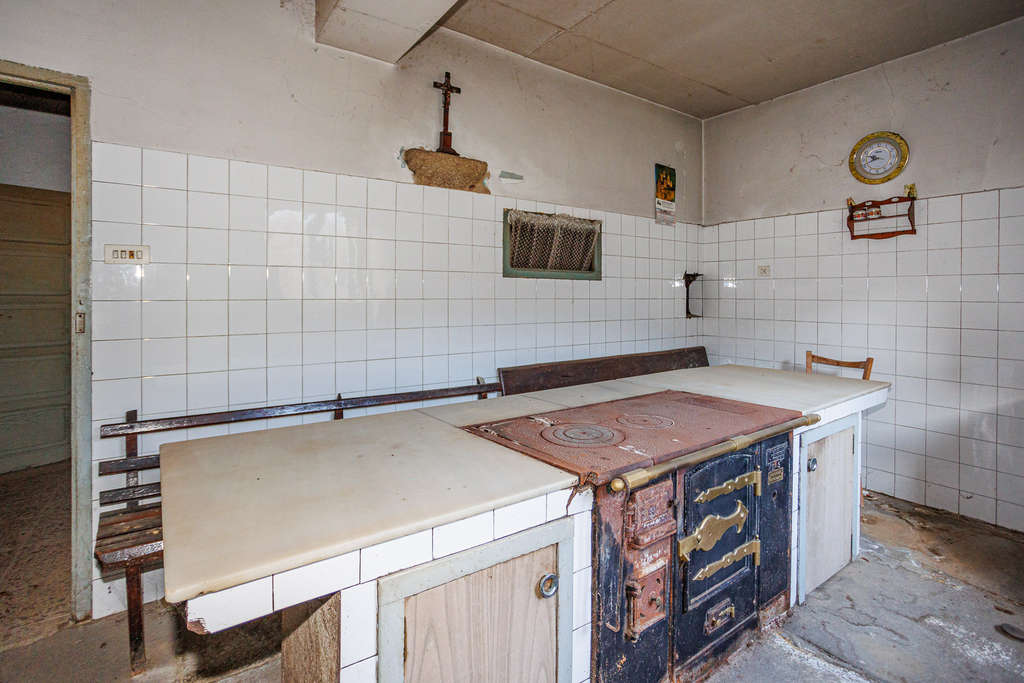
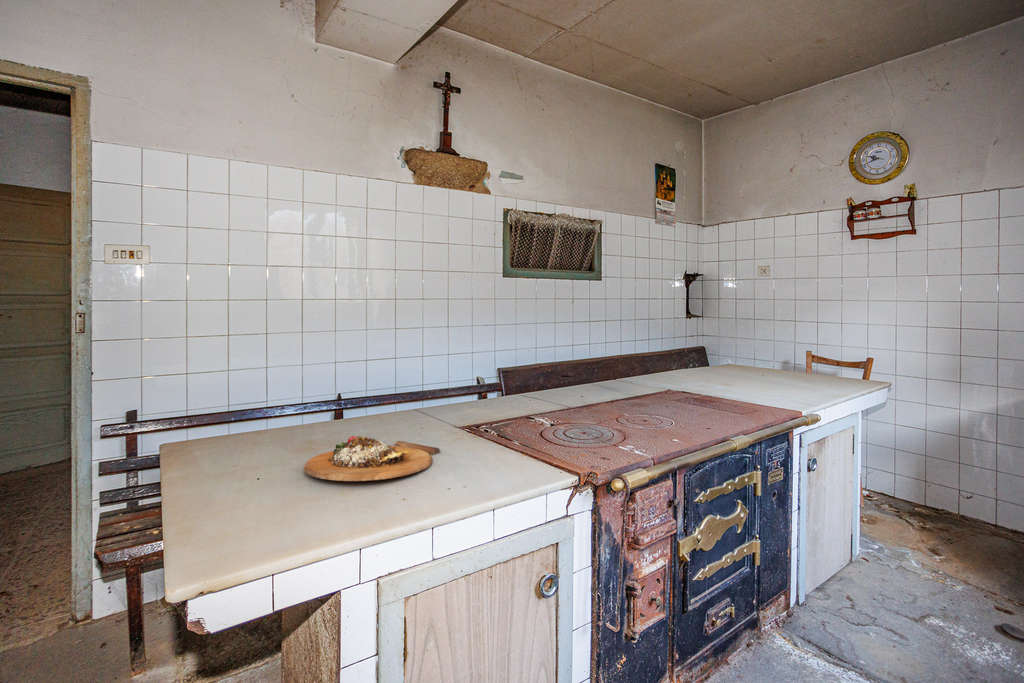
+ cutting board (375, 448)
